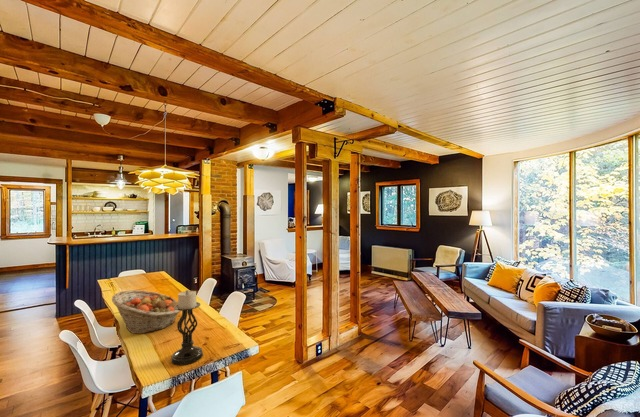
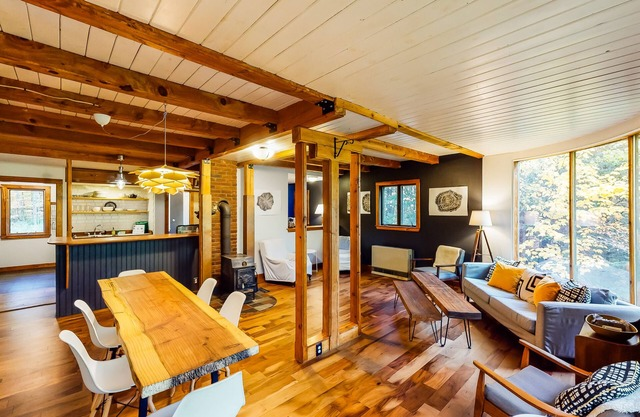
- candle holder (187, 323)
- fruit basket (148, 307)
